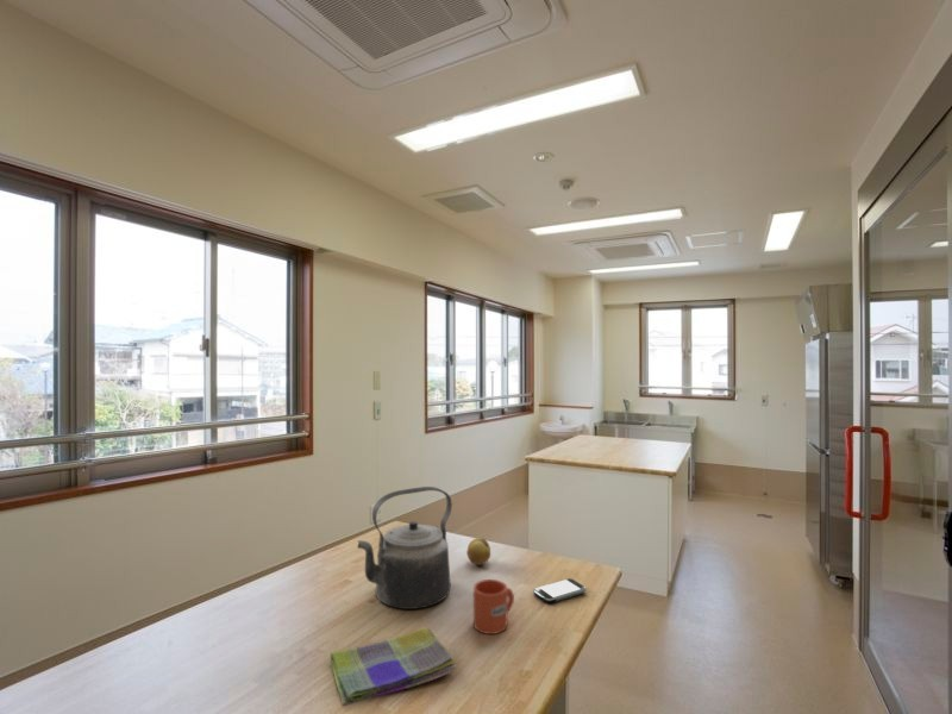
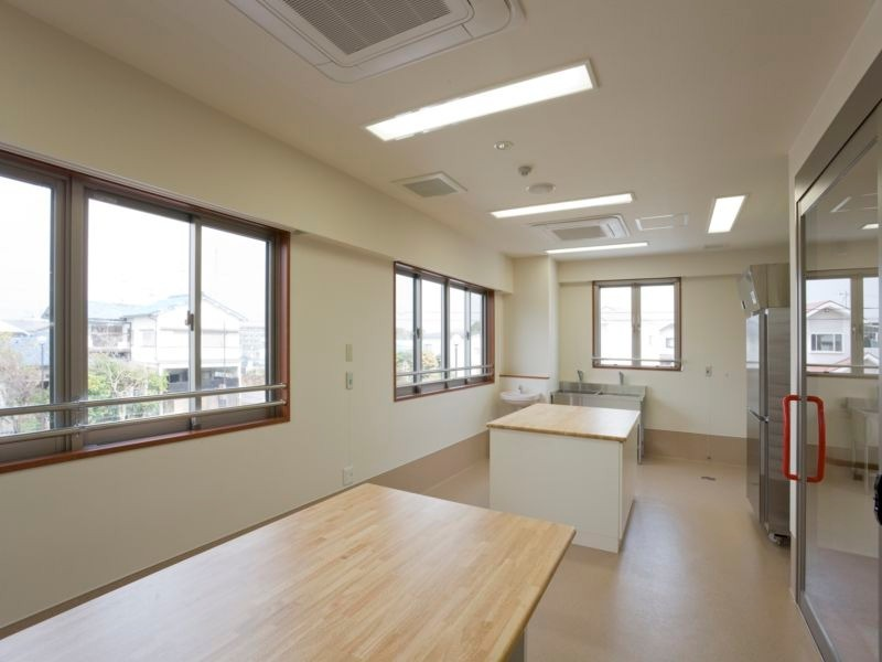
- fruit (478, 551)
- dish towel (392, 660)
- mug (495, 603)
- smartphone (559, 590)
- kettle (406, 541)
